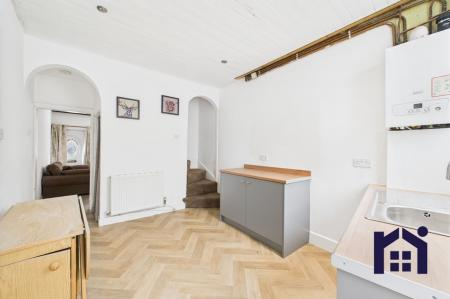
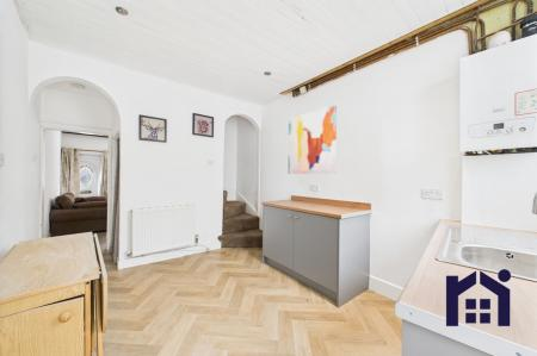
+ wall art (309, 143)
